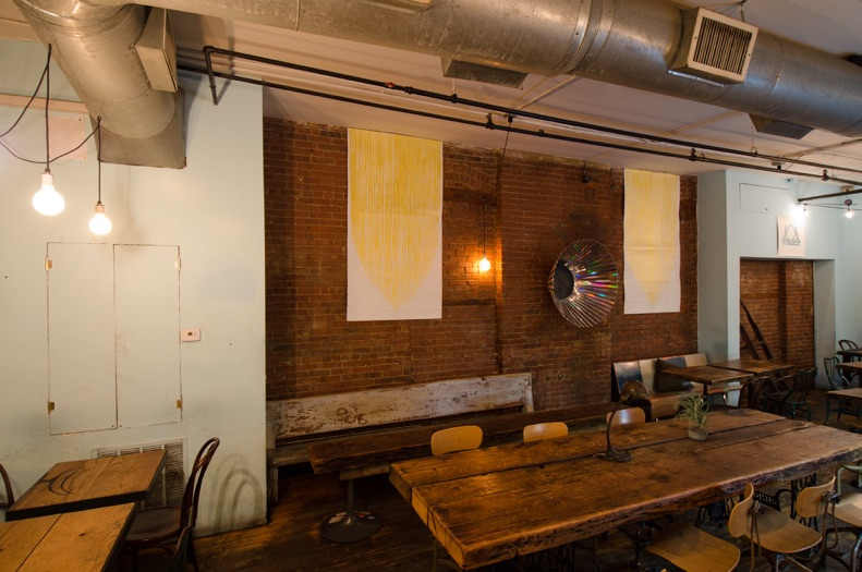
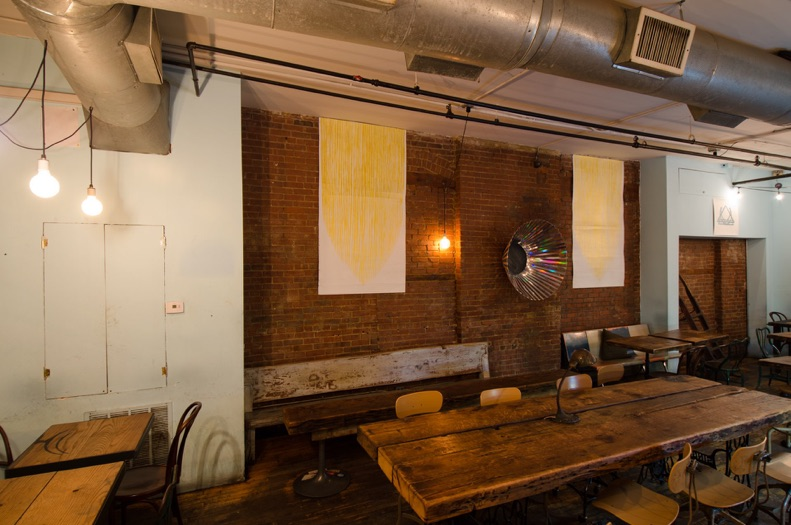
- potted plant (693, 414)
